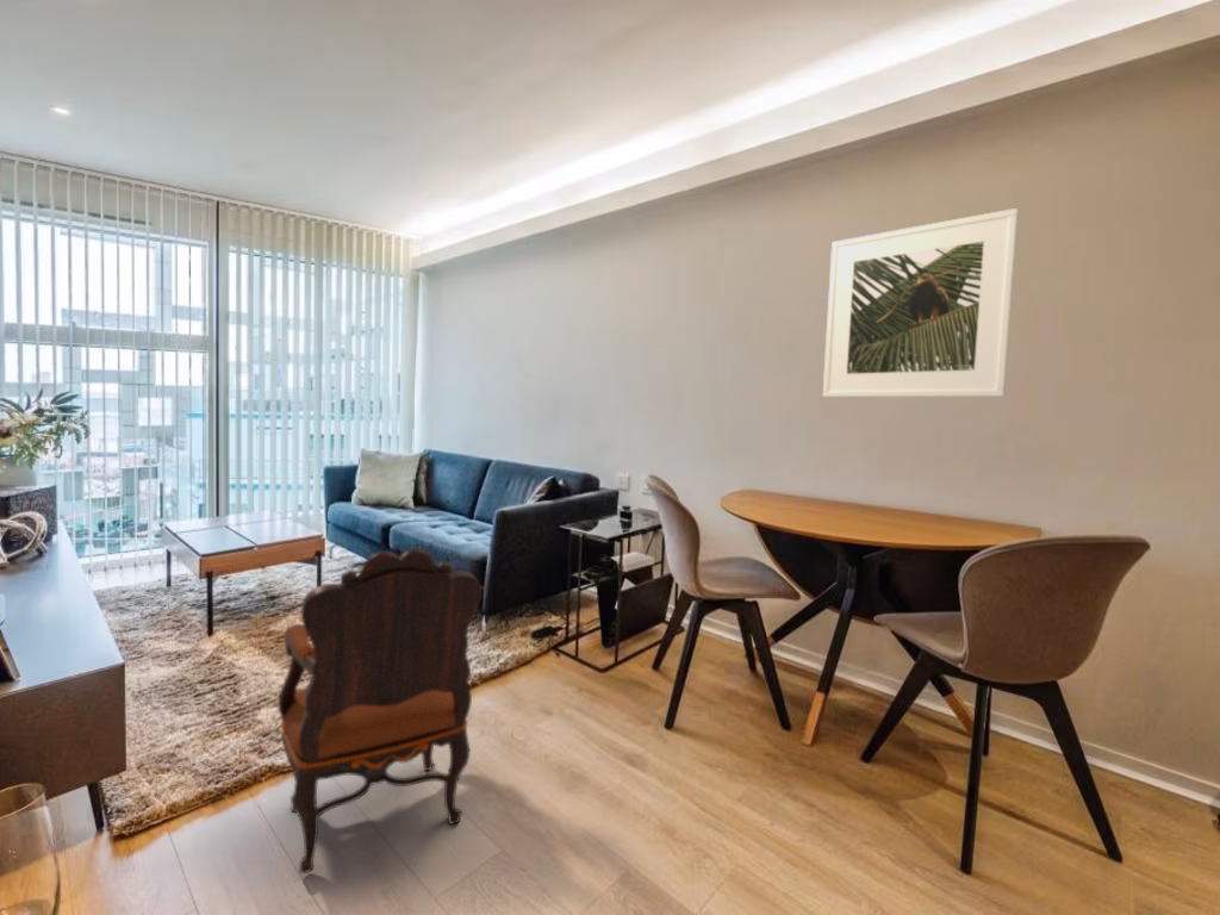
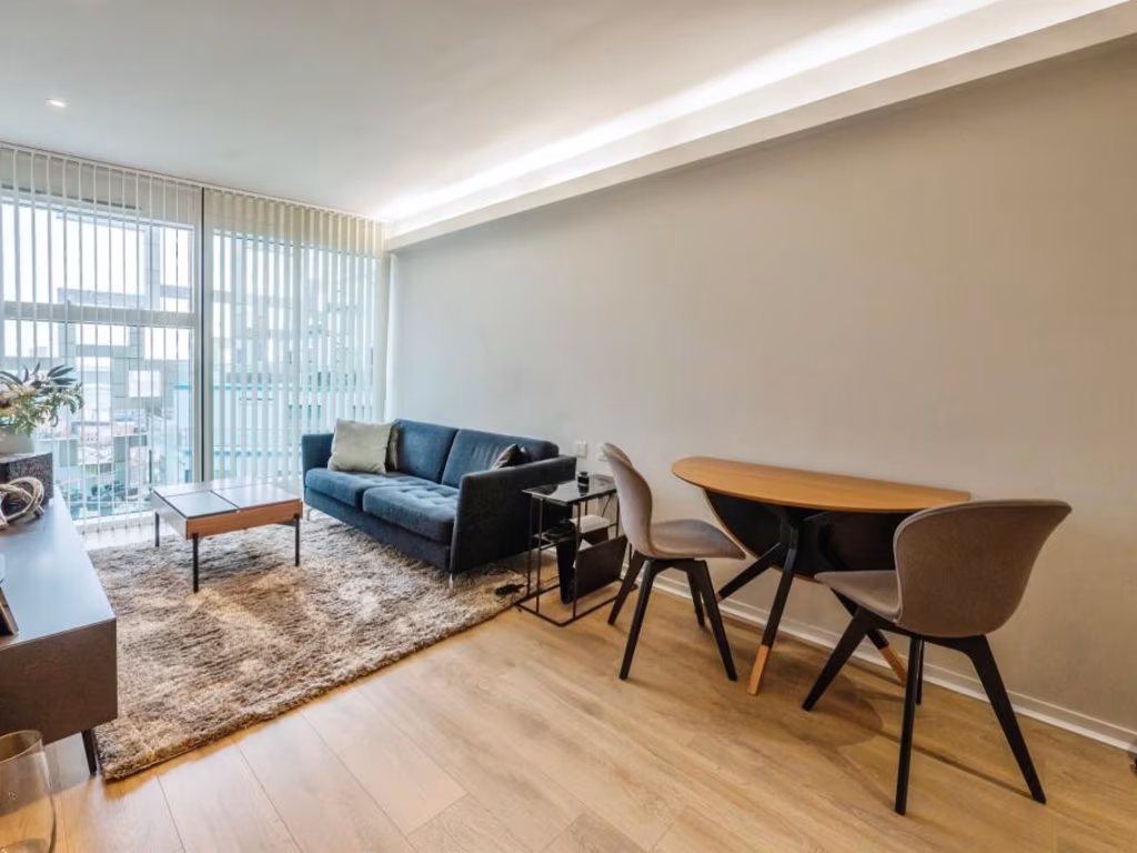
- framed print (910, 312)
- armchair (382, 679)
